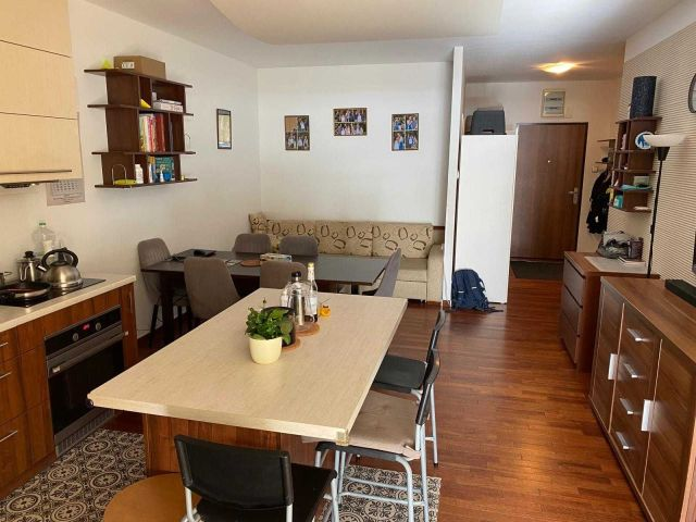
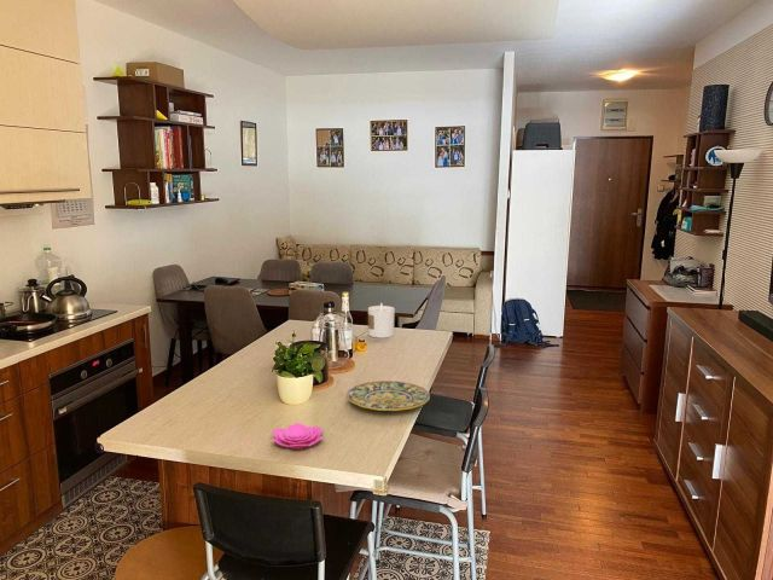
+ flower (297, 437)
+ candle (380, 319)
+ plate (388, 398)
